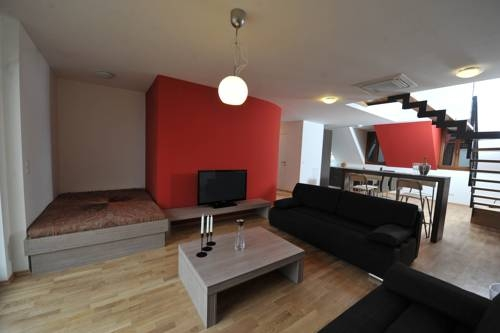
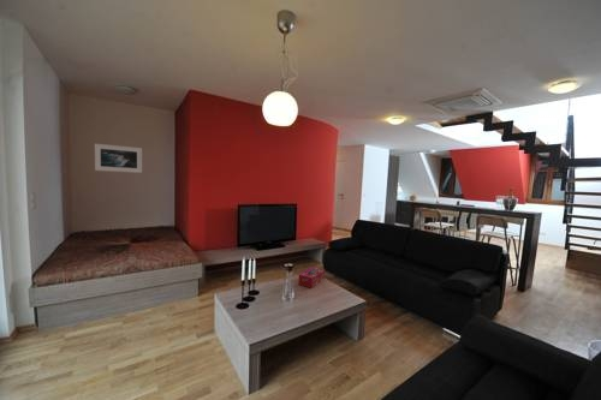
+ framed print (119, 159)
+ tissue box (311, 276)
